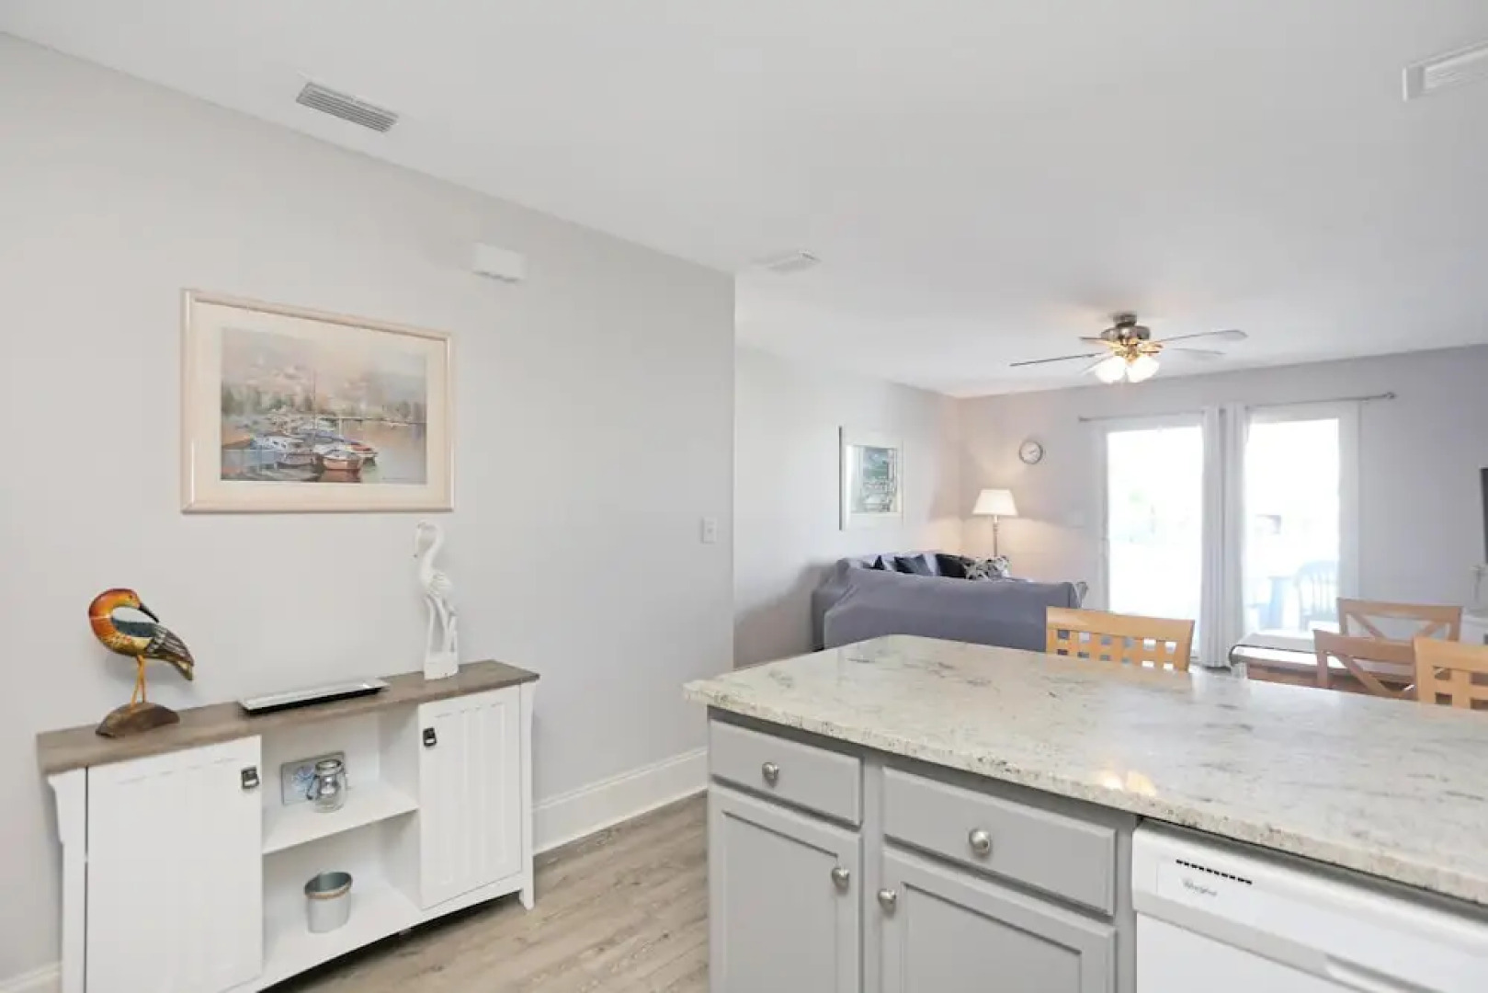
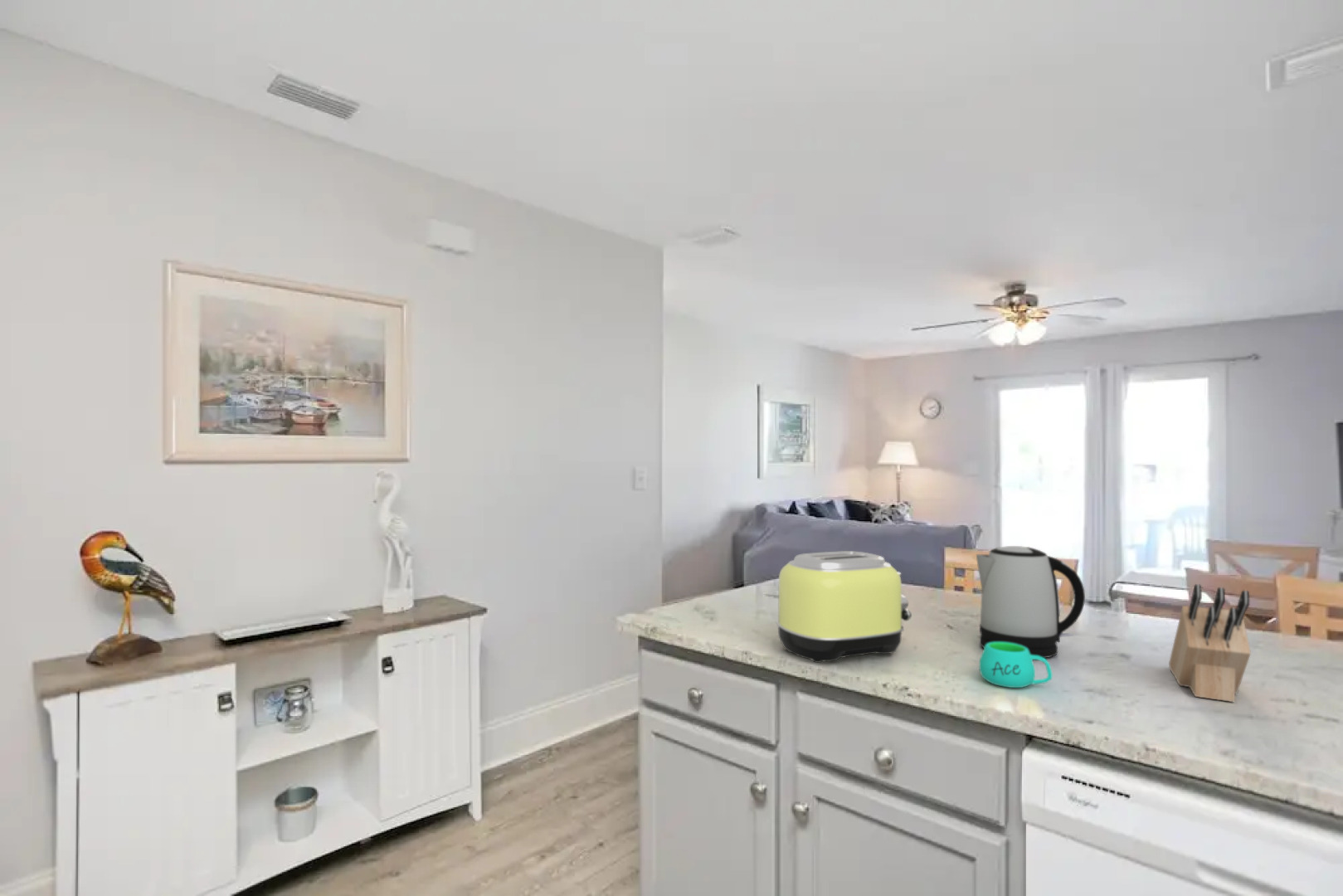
+ knife block (1208, 633)
+ mug (1015, 665)
+ toaster (843, 602)
+ kettle (1029, 598)
